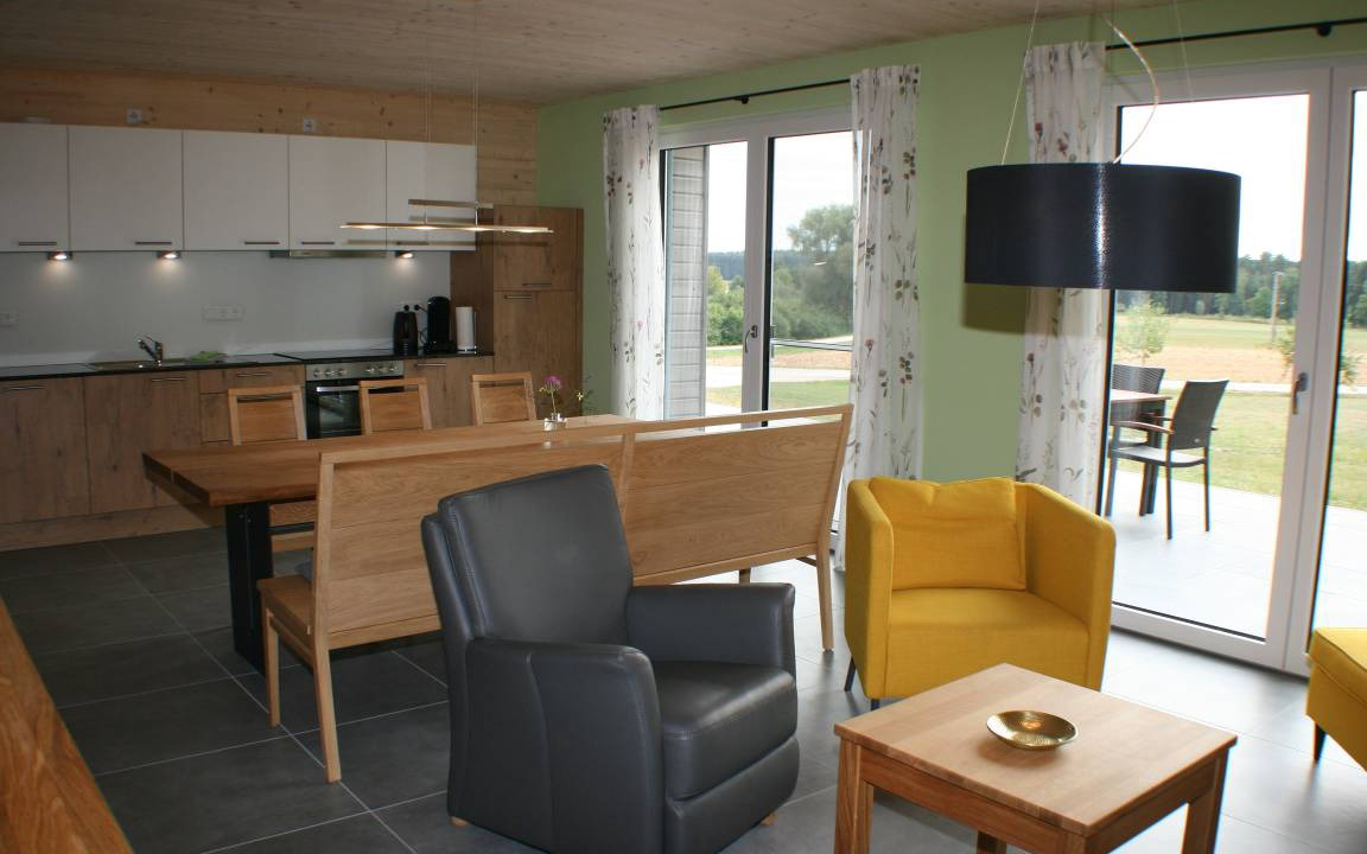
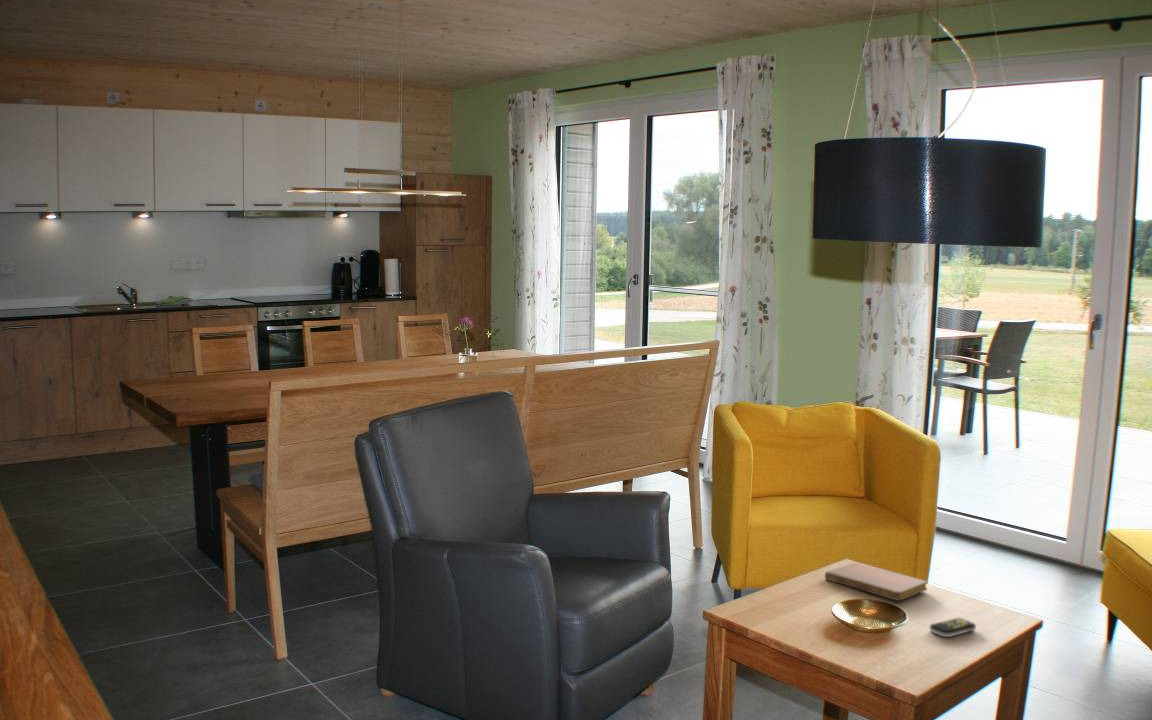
+ notebook (875, 580)
+ remote control (952, 627)
